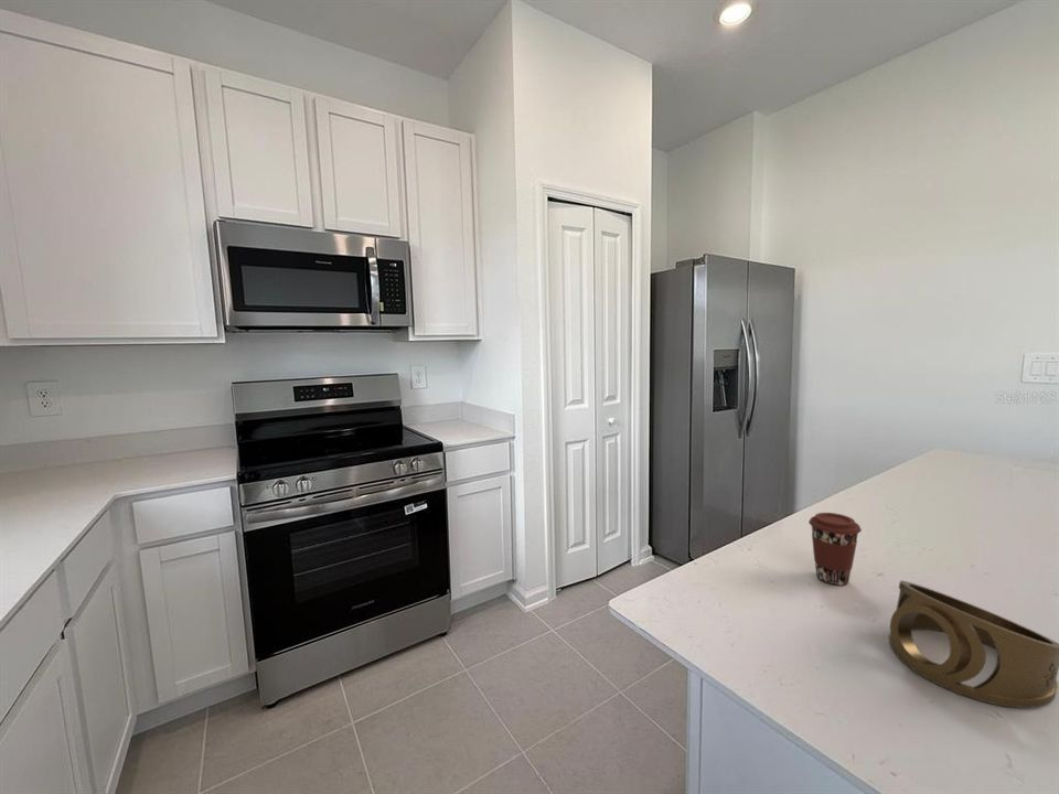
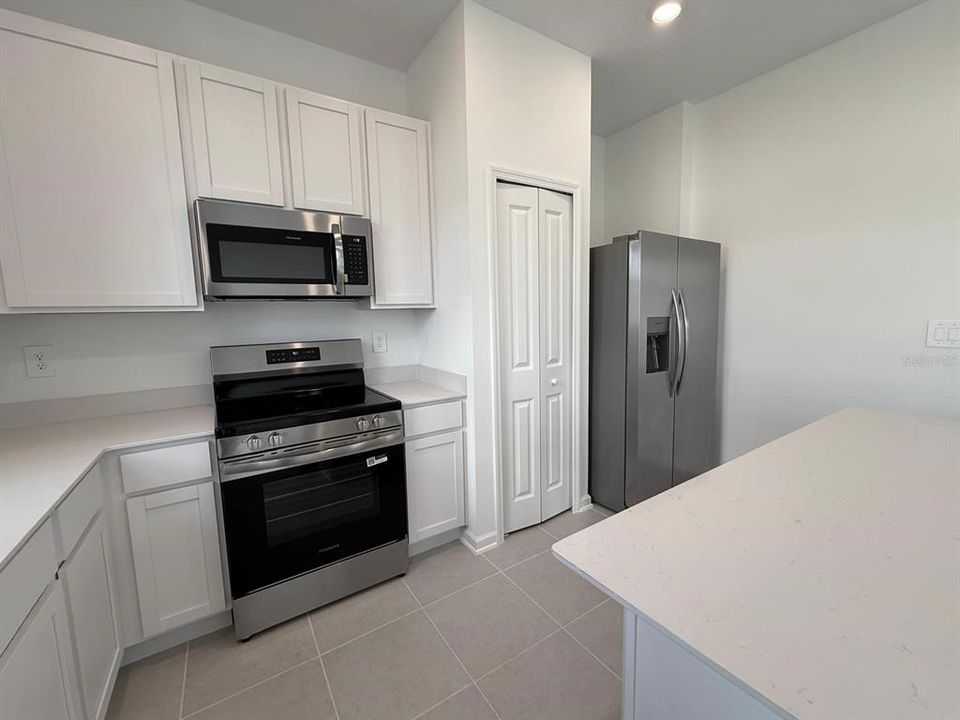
- coffee cup (833, 548)
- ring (966, 626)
